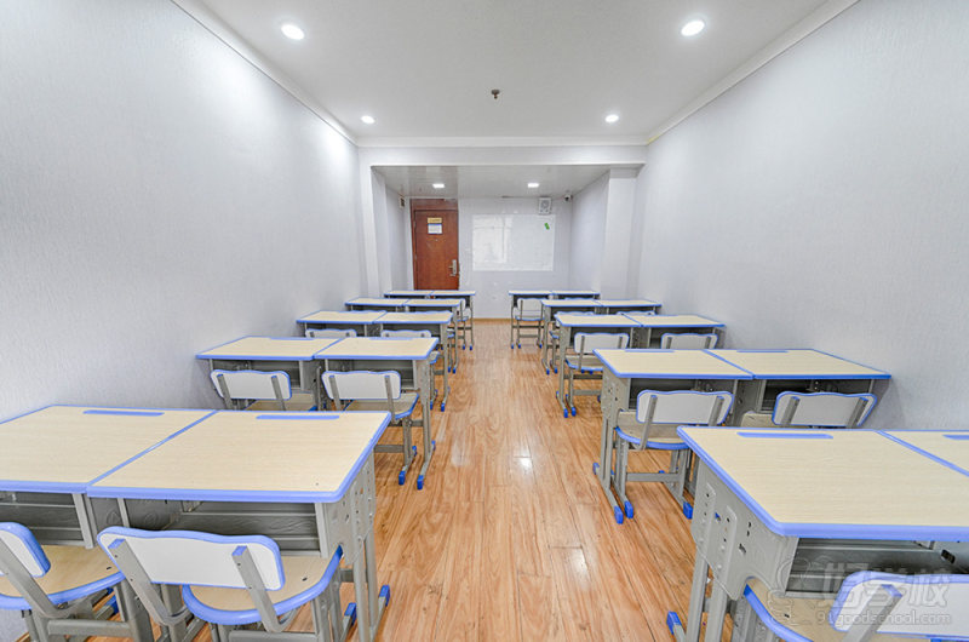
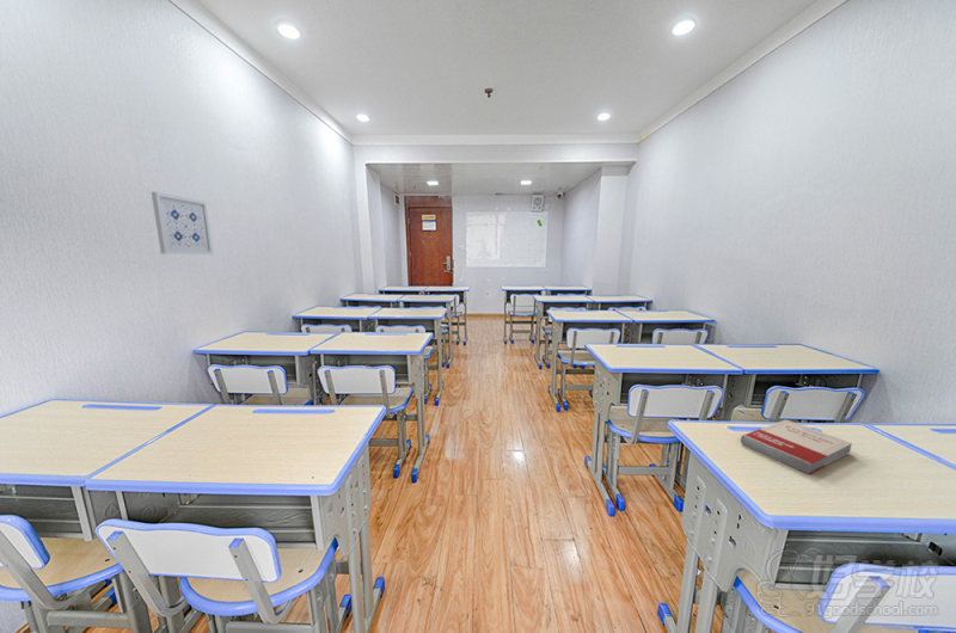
+ book (795, 443)
+ wall art (184, 226)
